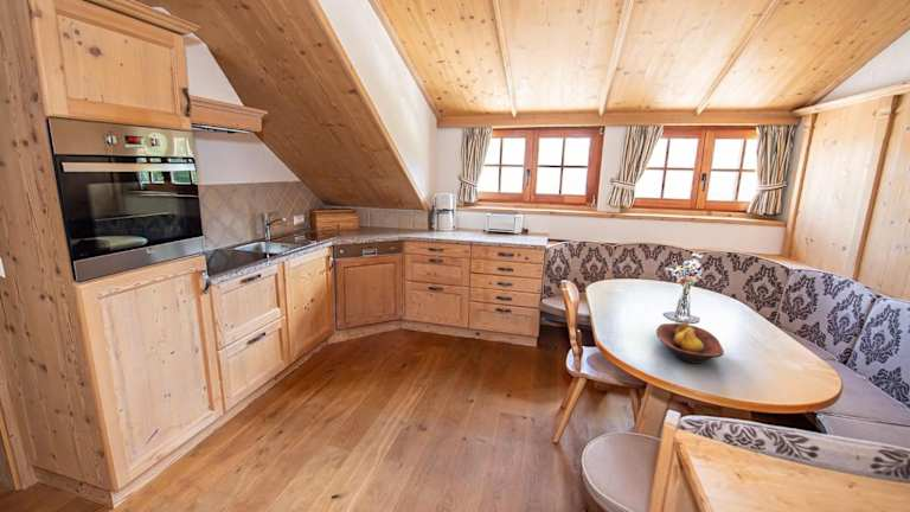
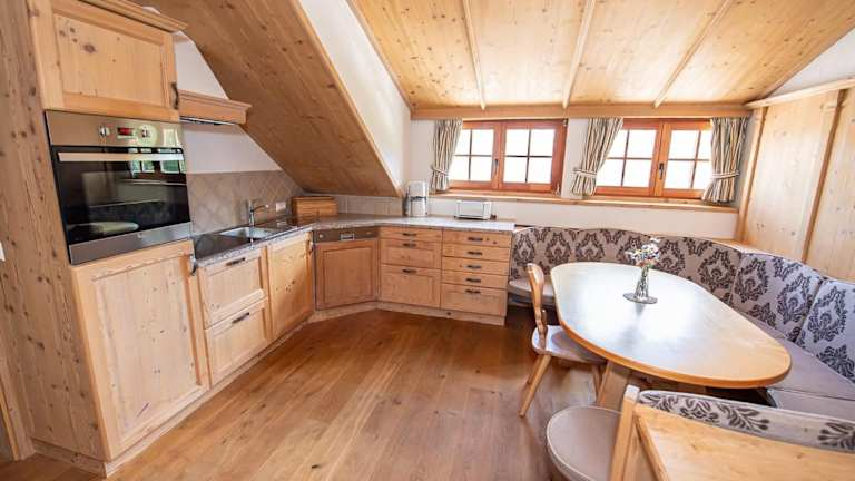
- fruit bowl (687, 339)
